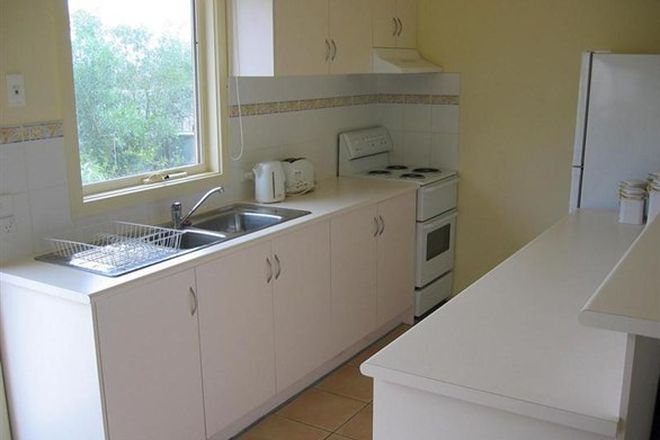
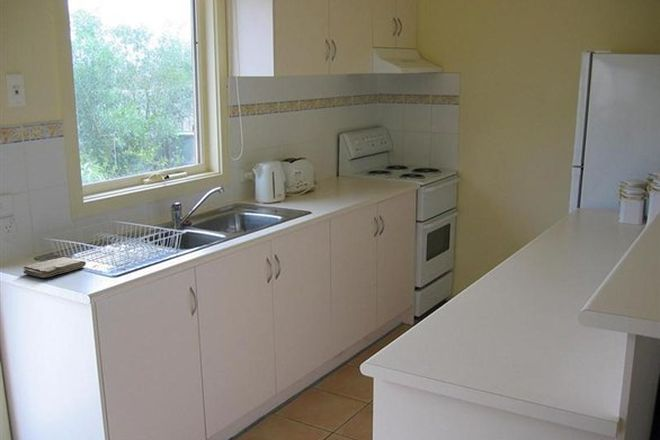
+ washcloth (54, 266)
